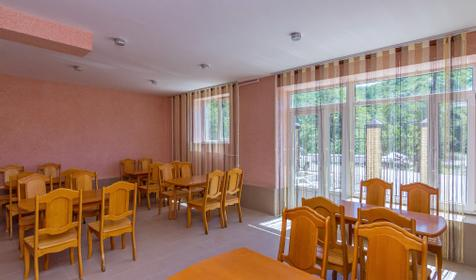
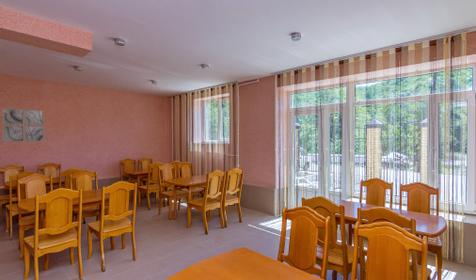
+ wall art (23, 126)
